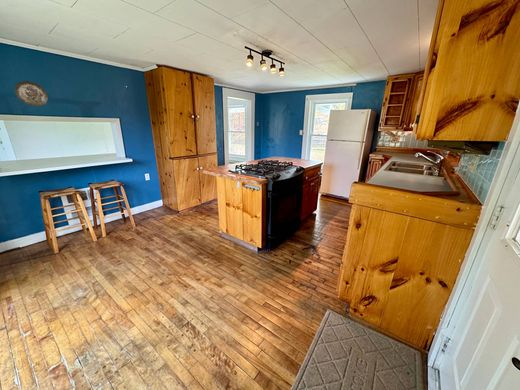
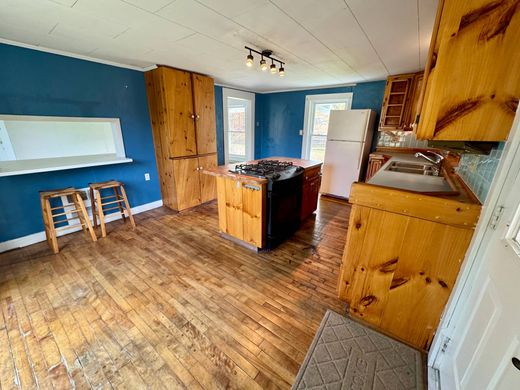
- decorative plate (32, 94)
